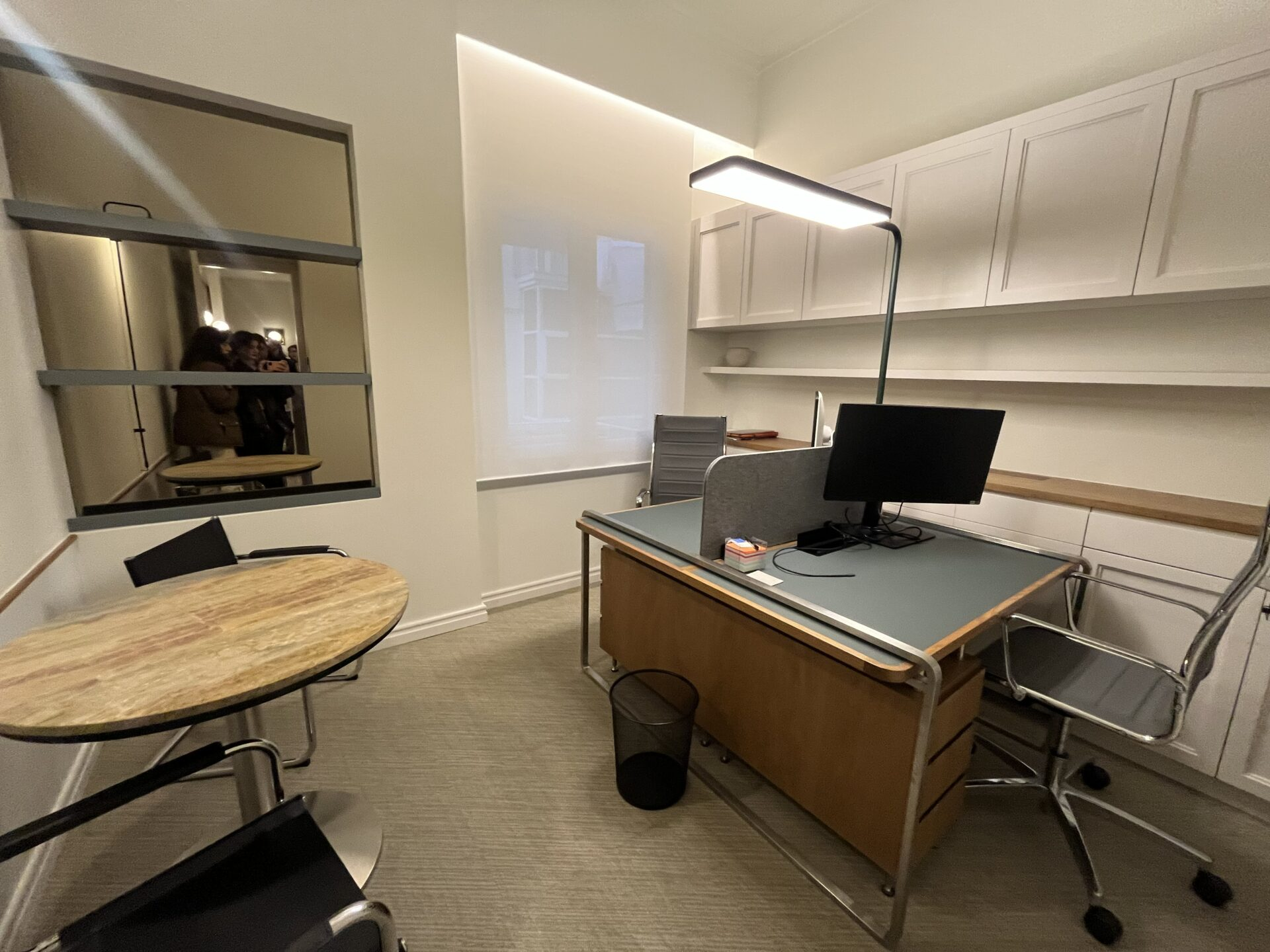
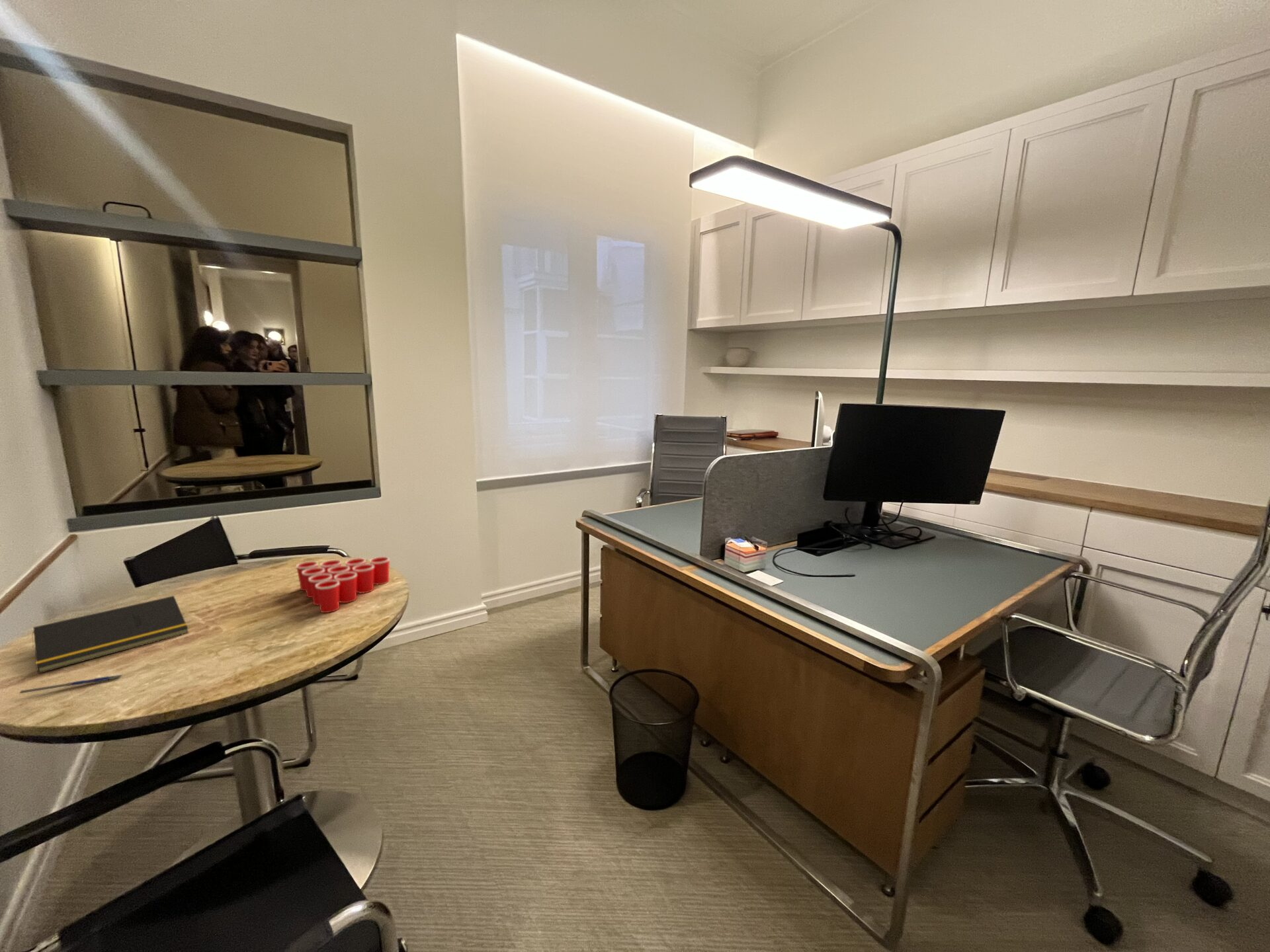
+ pen (71, 684)
+ cup (336, 584)
+ notepad (114, 630)
